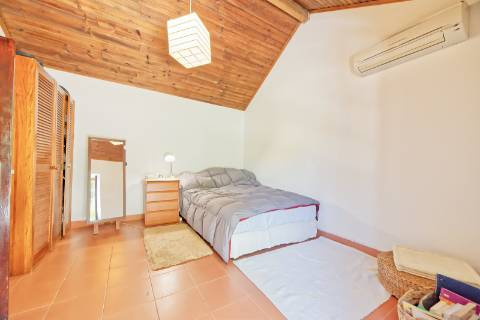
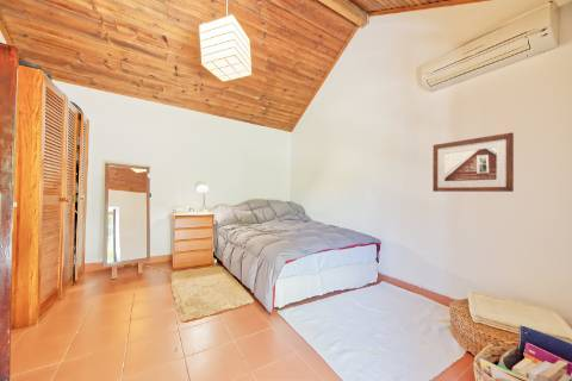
+ picture frame (468, 165)
